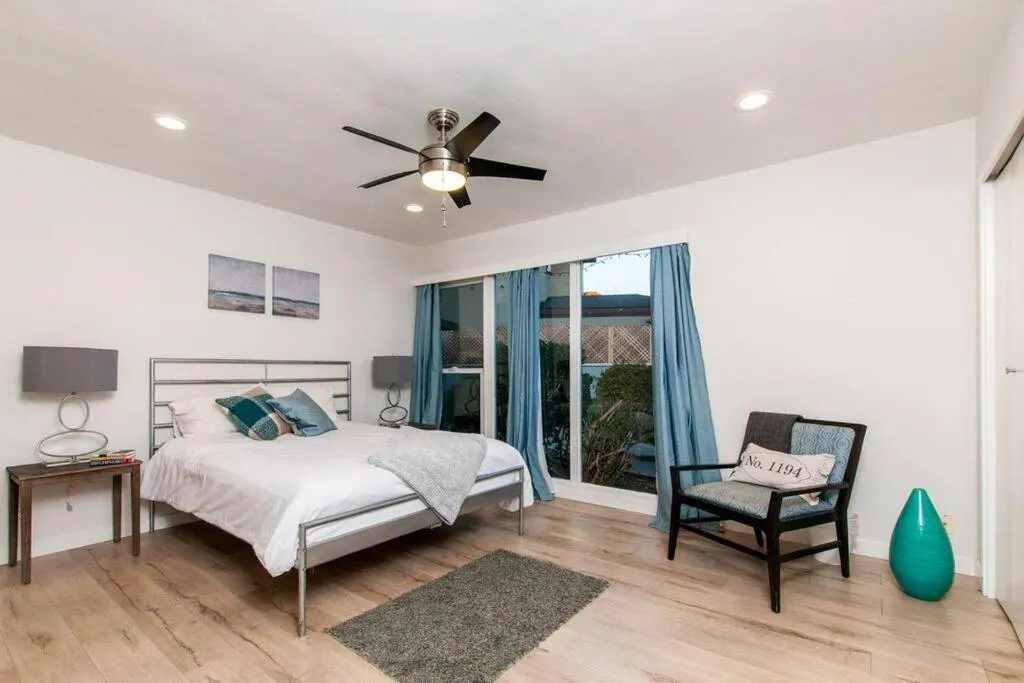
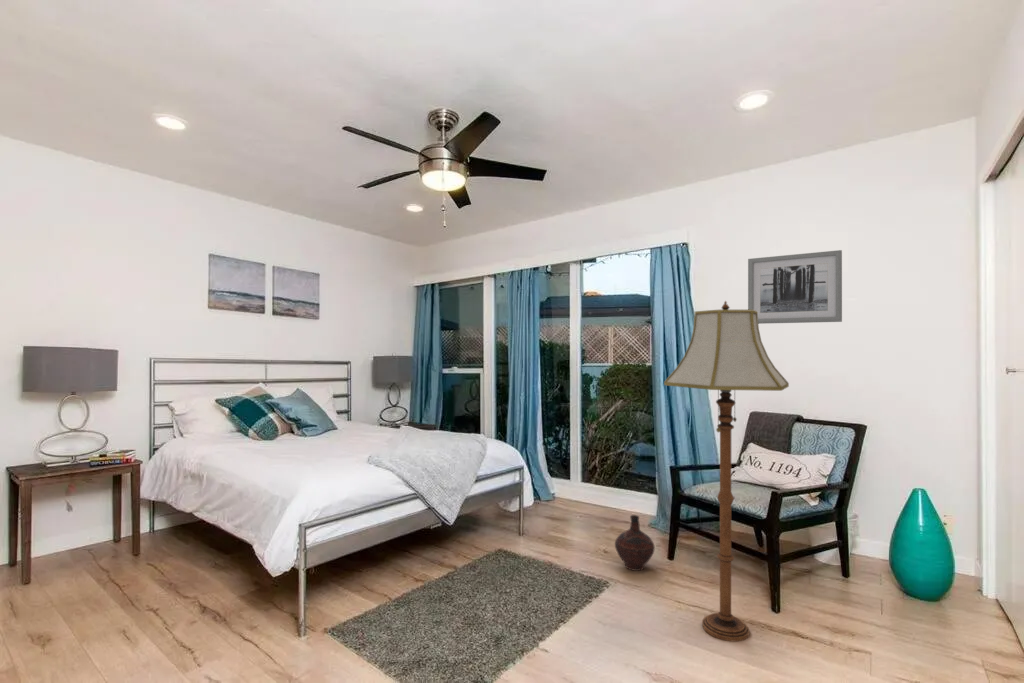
+ wall art (792, 288)
+ ceramic jug (634, 541)
+ floor lamp (725, 464)
